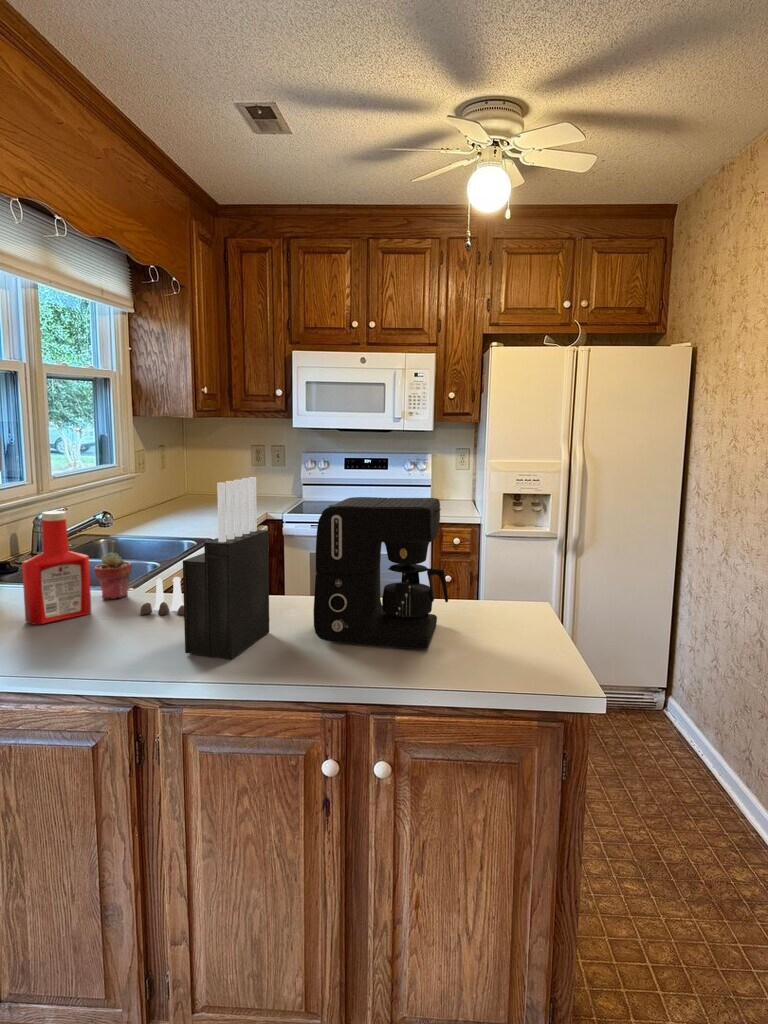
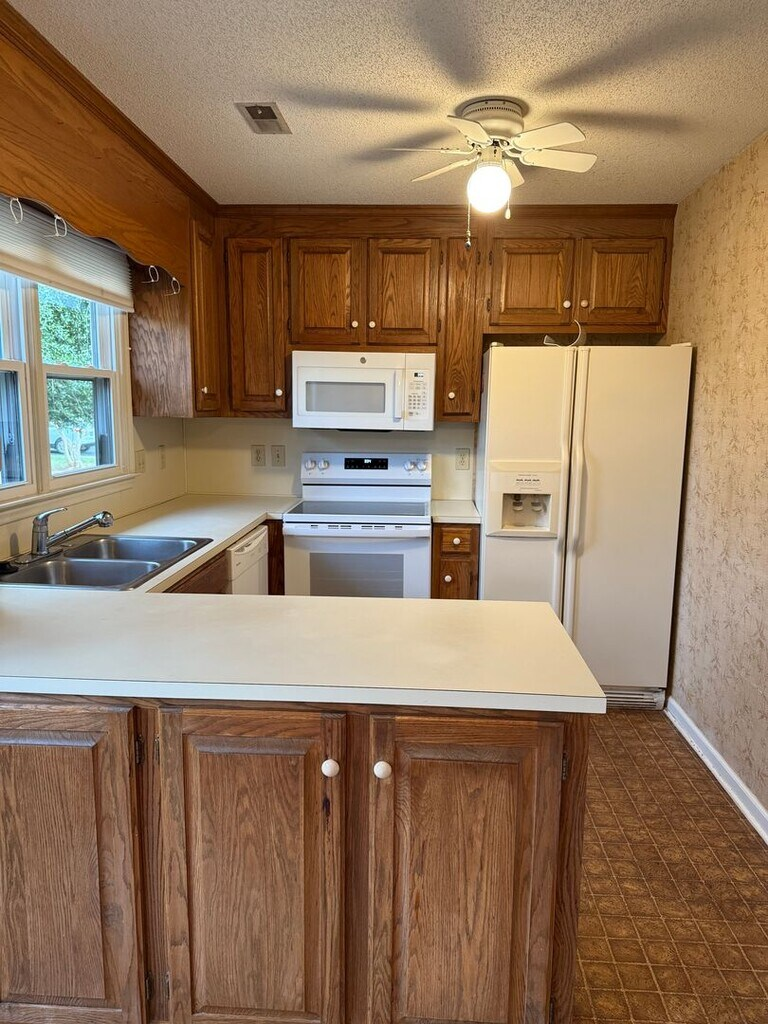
- potted succulent (113, 574)
- soap bottle (56, 564)
- knife block (223, 561)
- salt and pepper shaker set (163, 596)
- coffee maker (388, 568)
